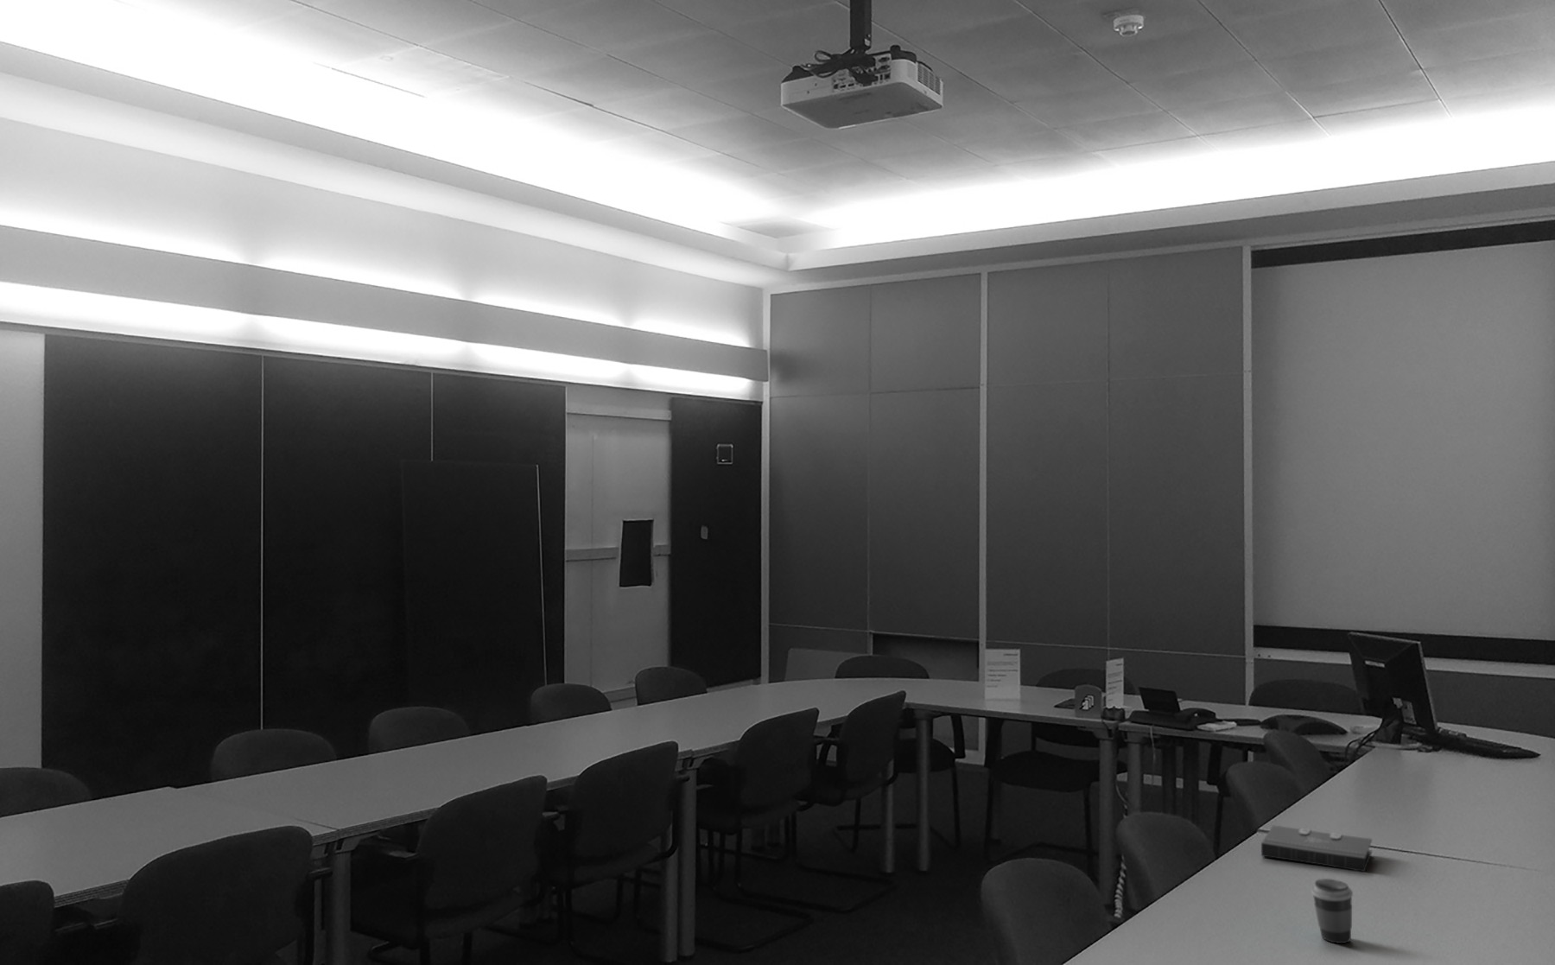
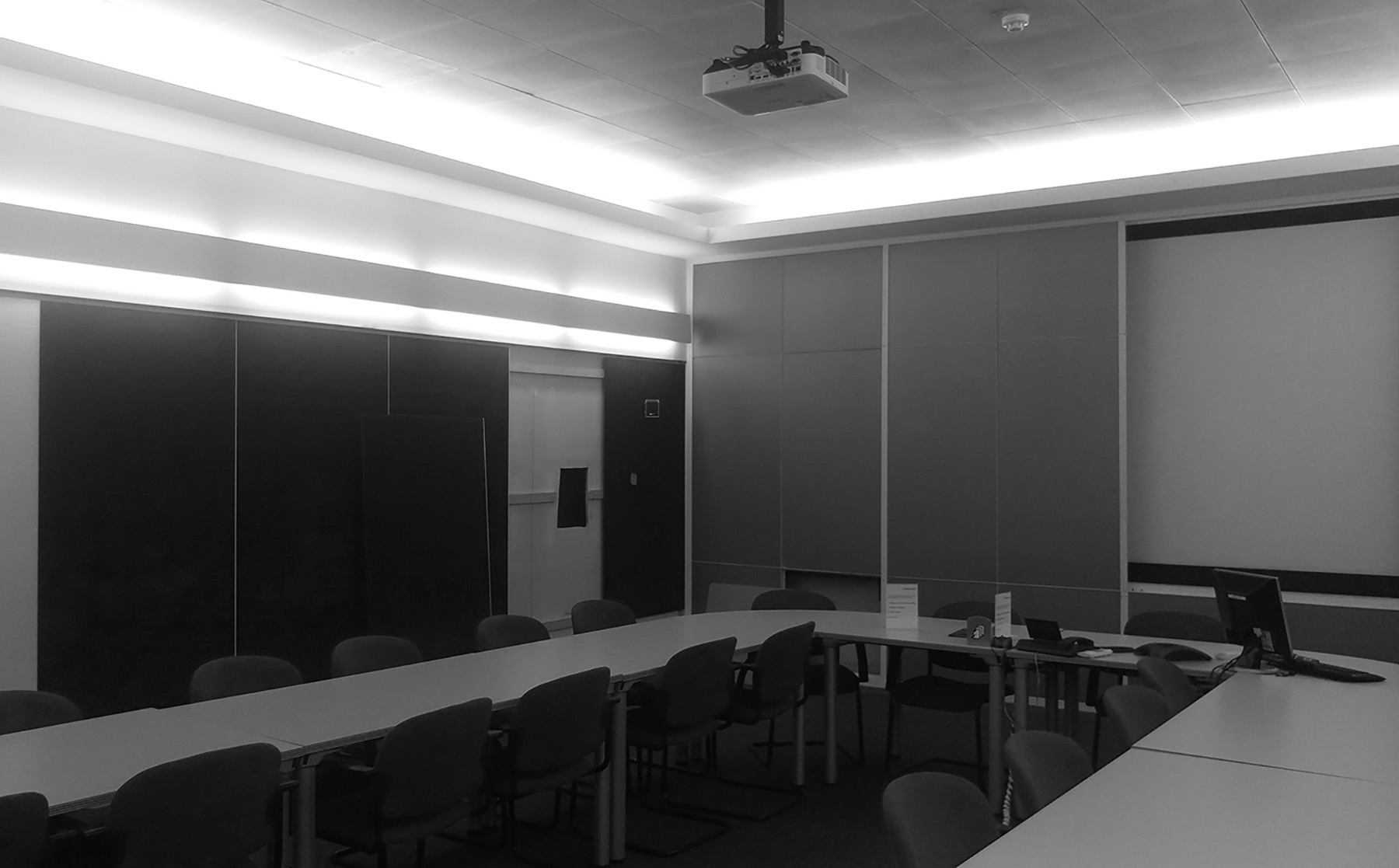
- cup (1332, 912)
- diary (1316, 847)
